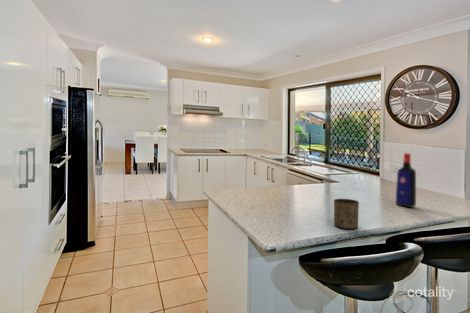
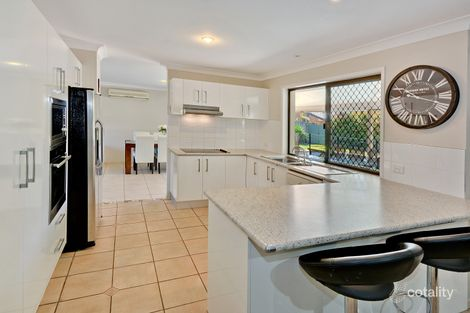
- liquor bottle (406, 179)
- cup (345, 213)
